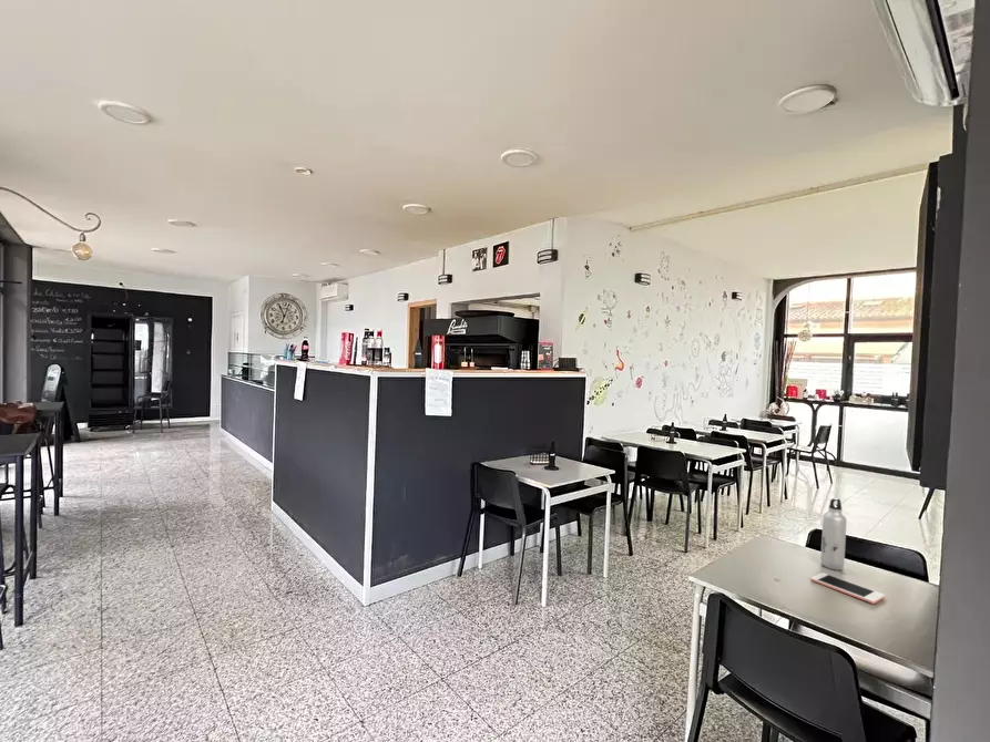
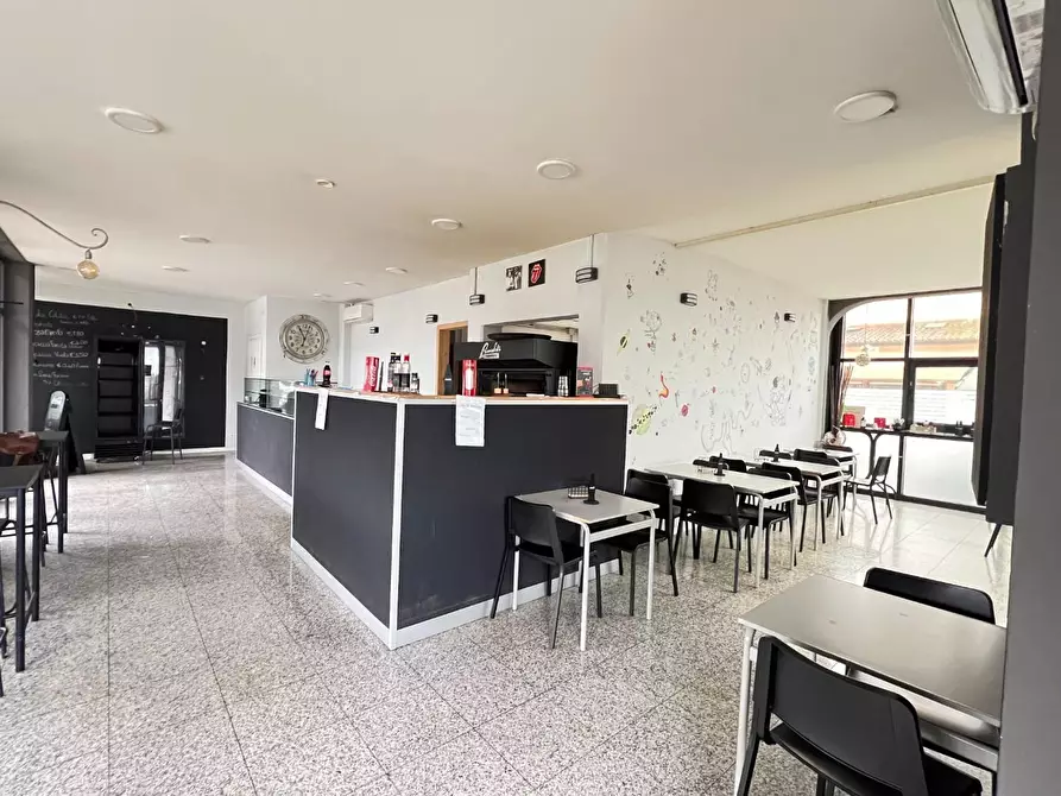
- cell phone (846, 587)
- water bottle (834, 532)
